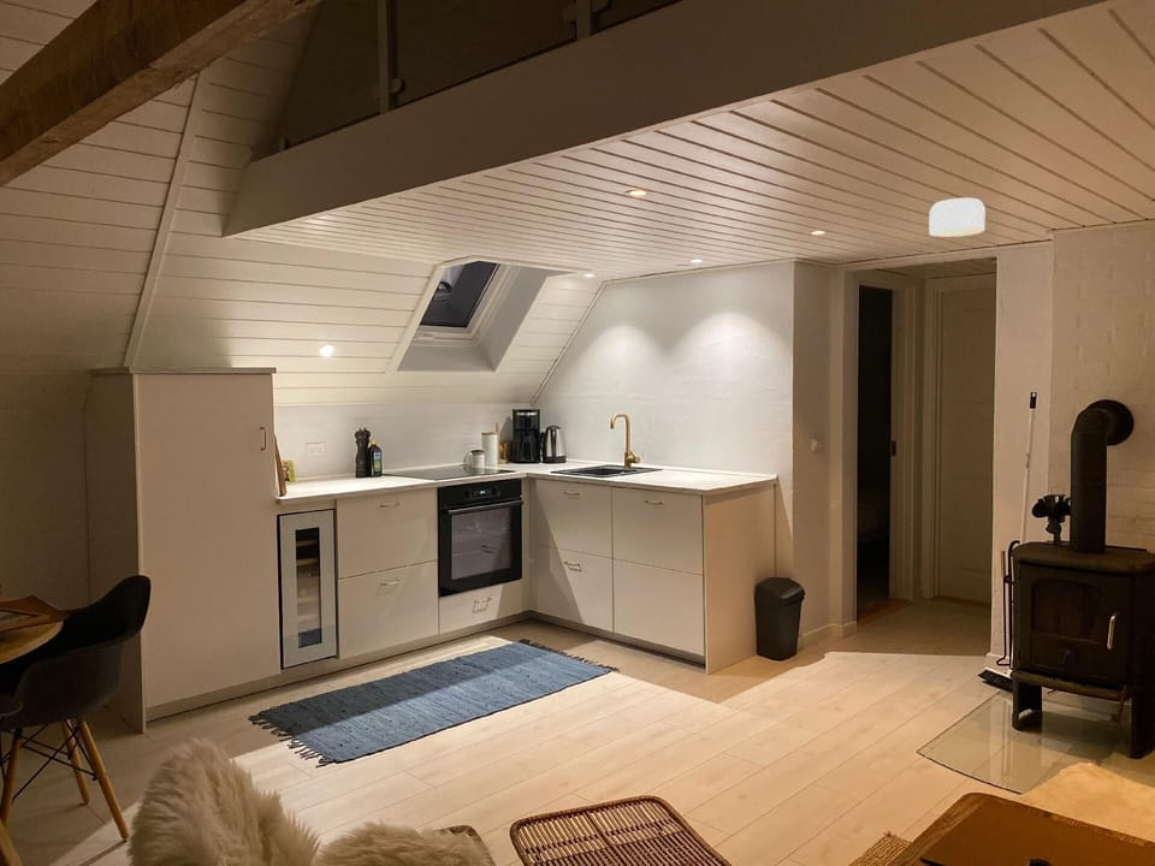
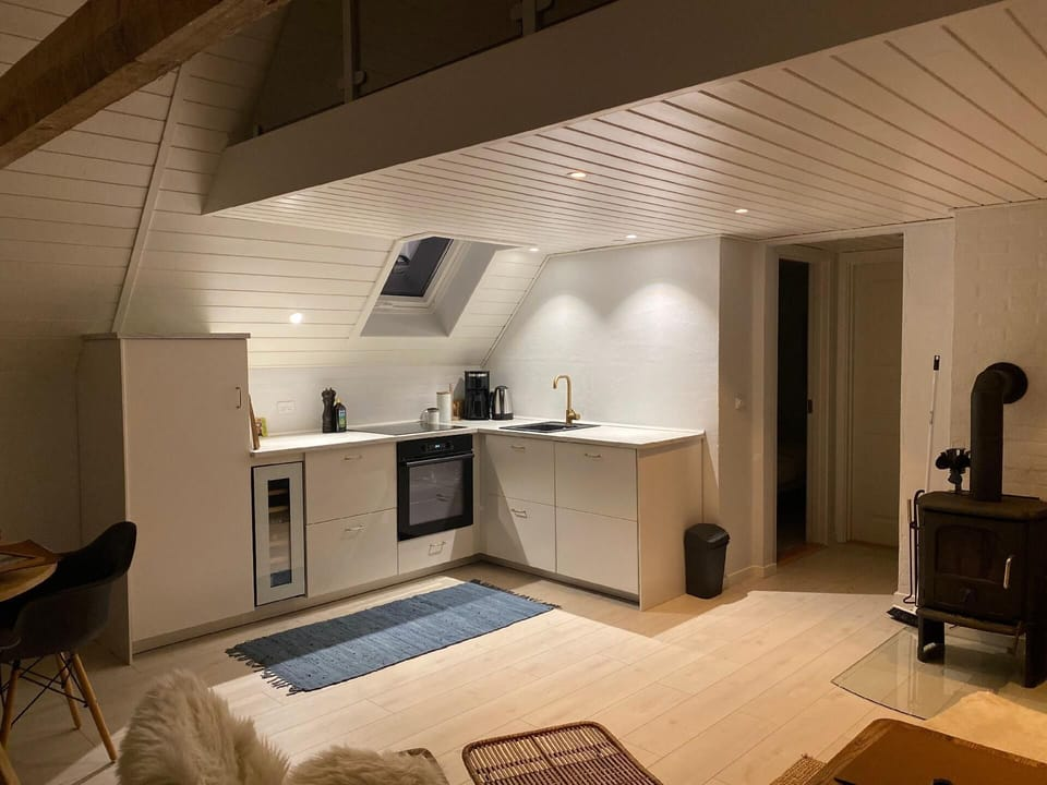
- smoke detector (956, 216)
